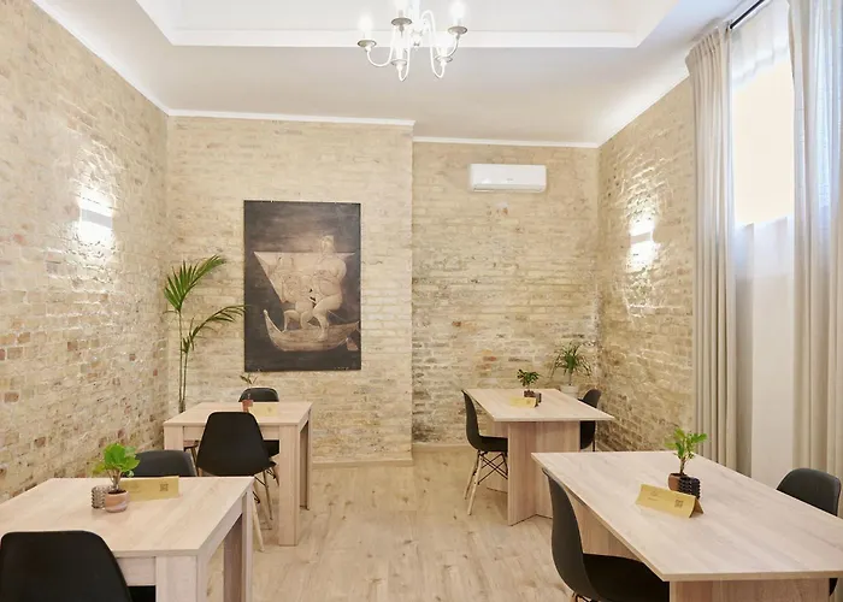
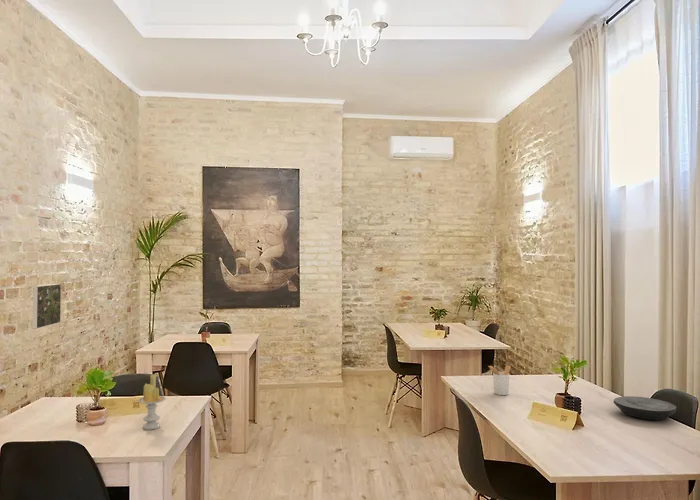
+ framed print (47, 305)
+ utensil holder (498, 379)
+ plate (644, 409)
+ candle (151, 401)
